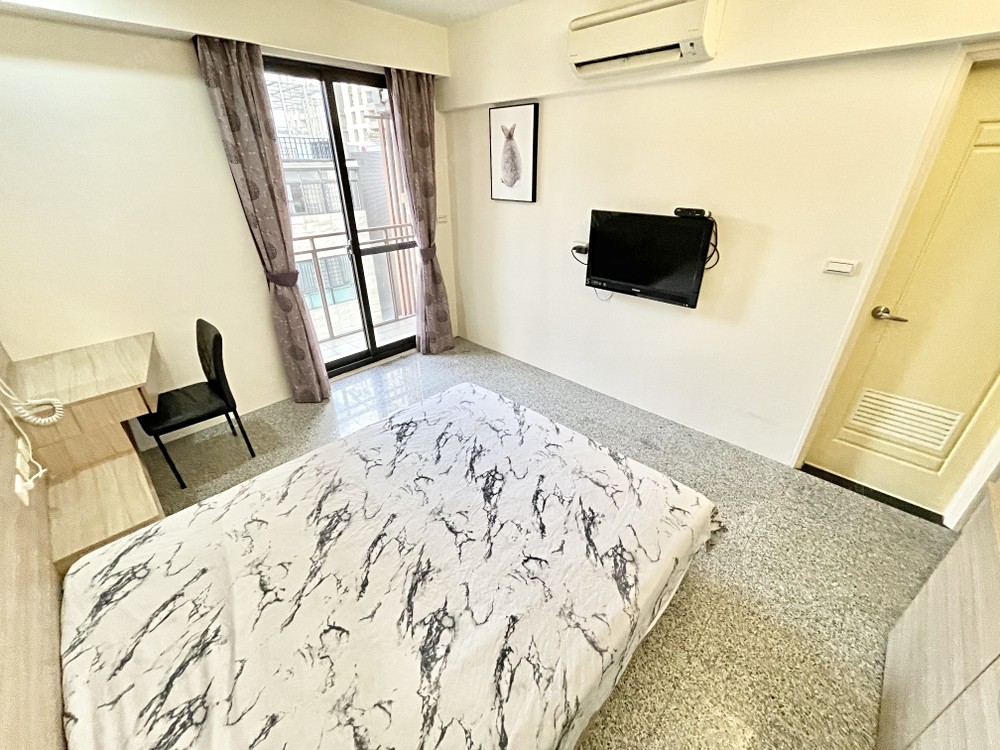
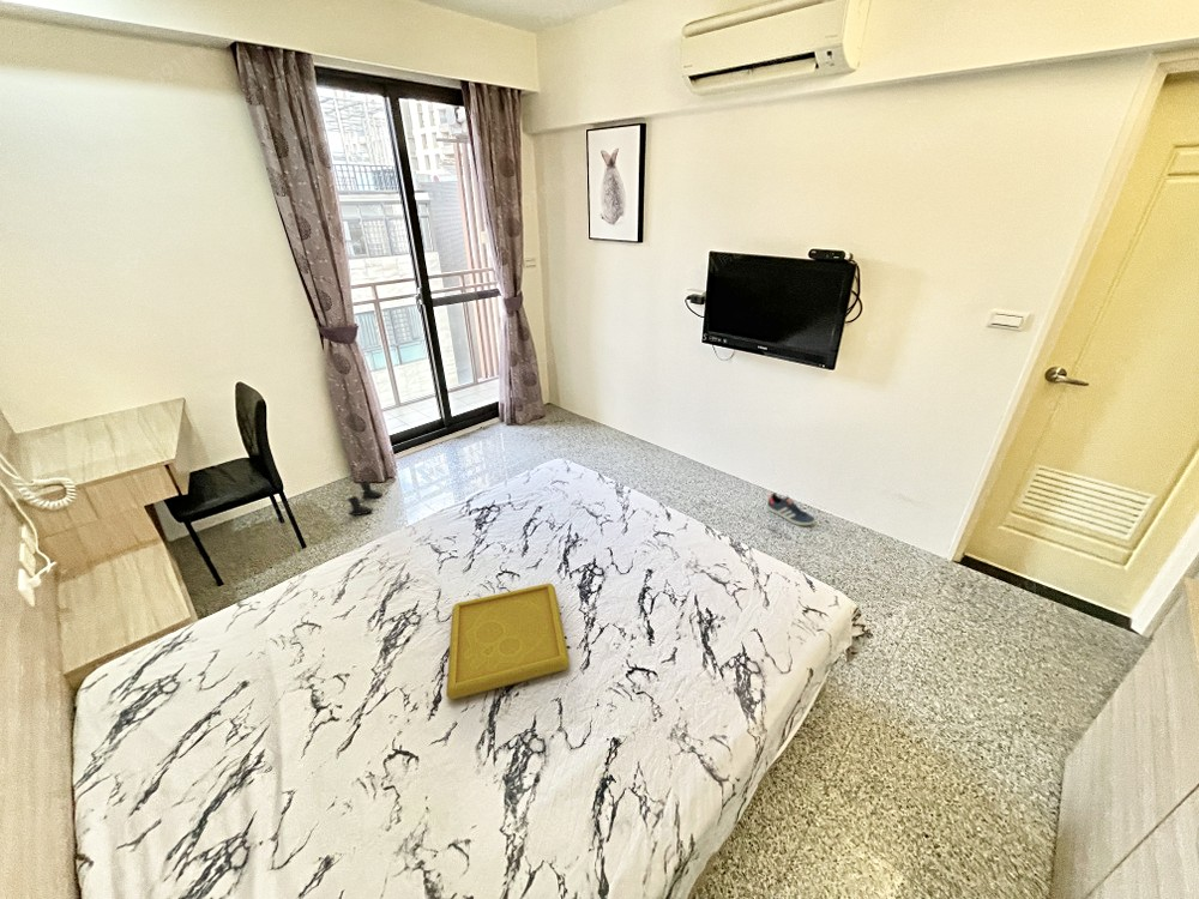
+ serving tray (507, 634)
+ sneaker (790, 507)
+ boots (363, 496)
